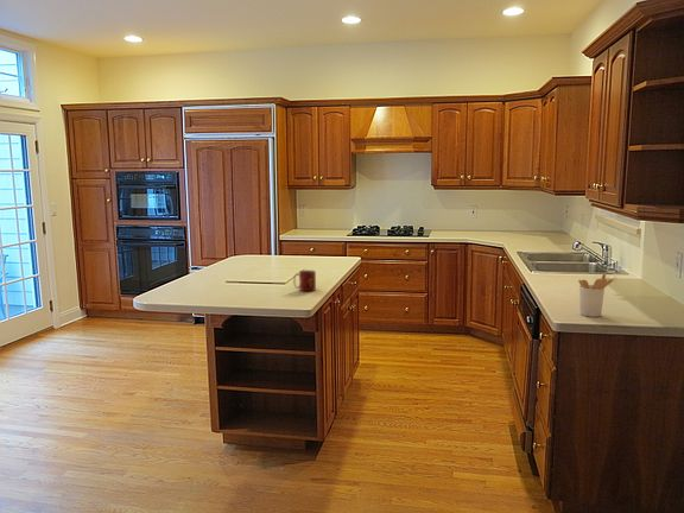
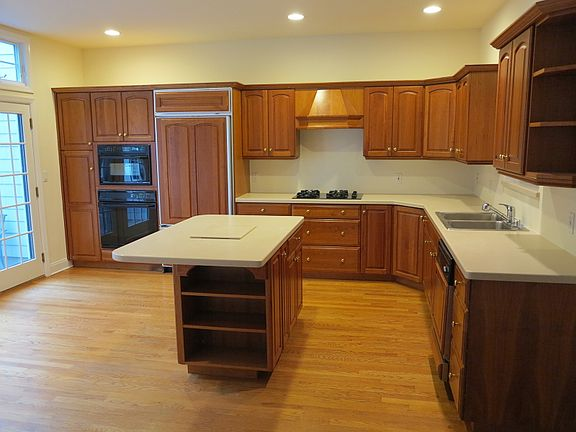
- utensil holder (595, 294)
- mug (304, 280)
